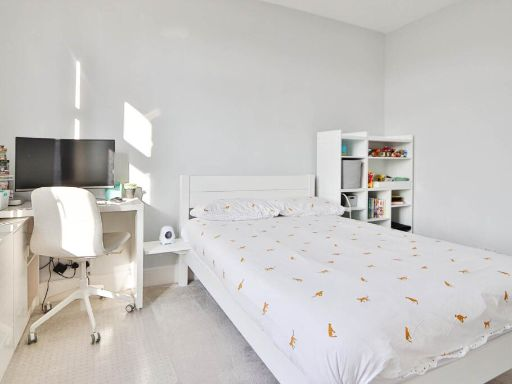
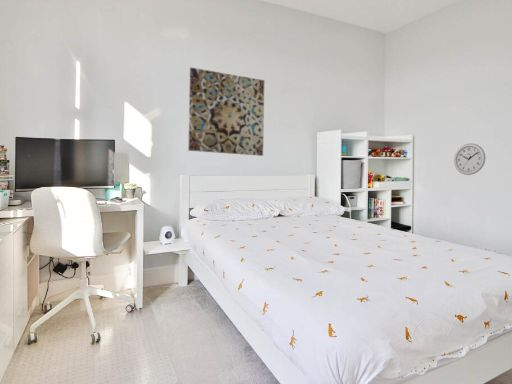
+ wall clock (468, 159)
+ wall art (228, 113)
